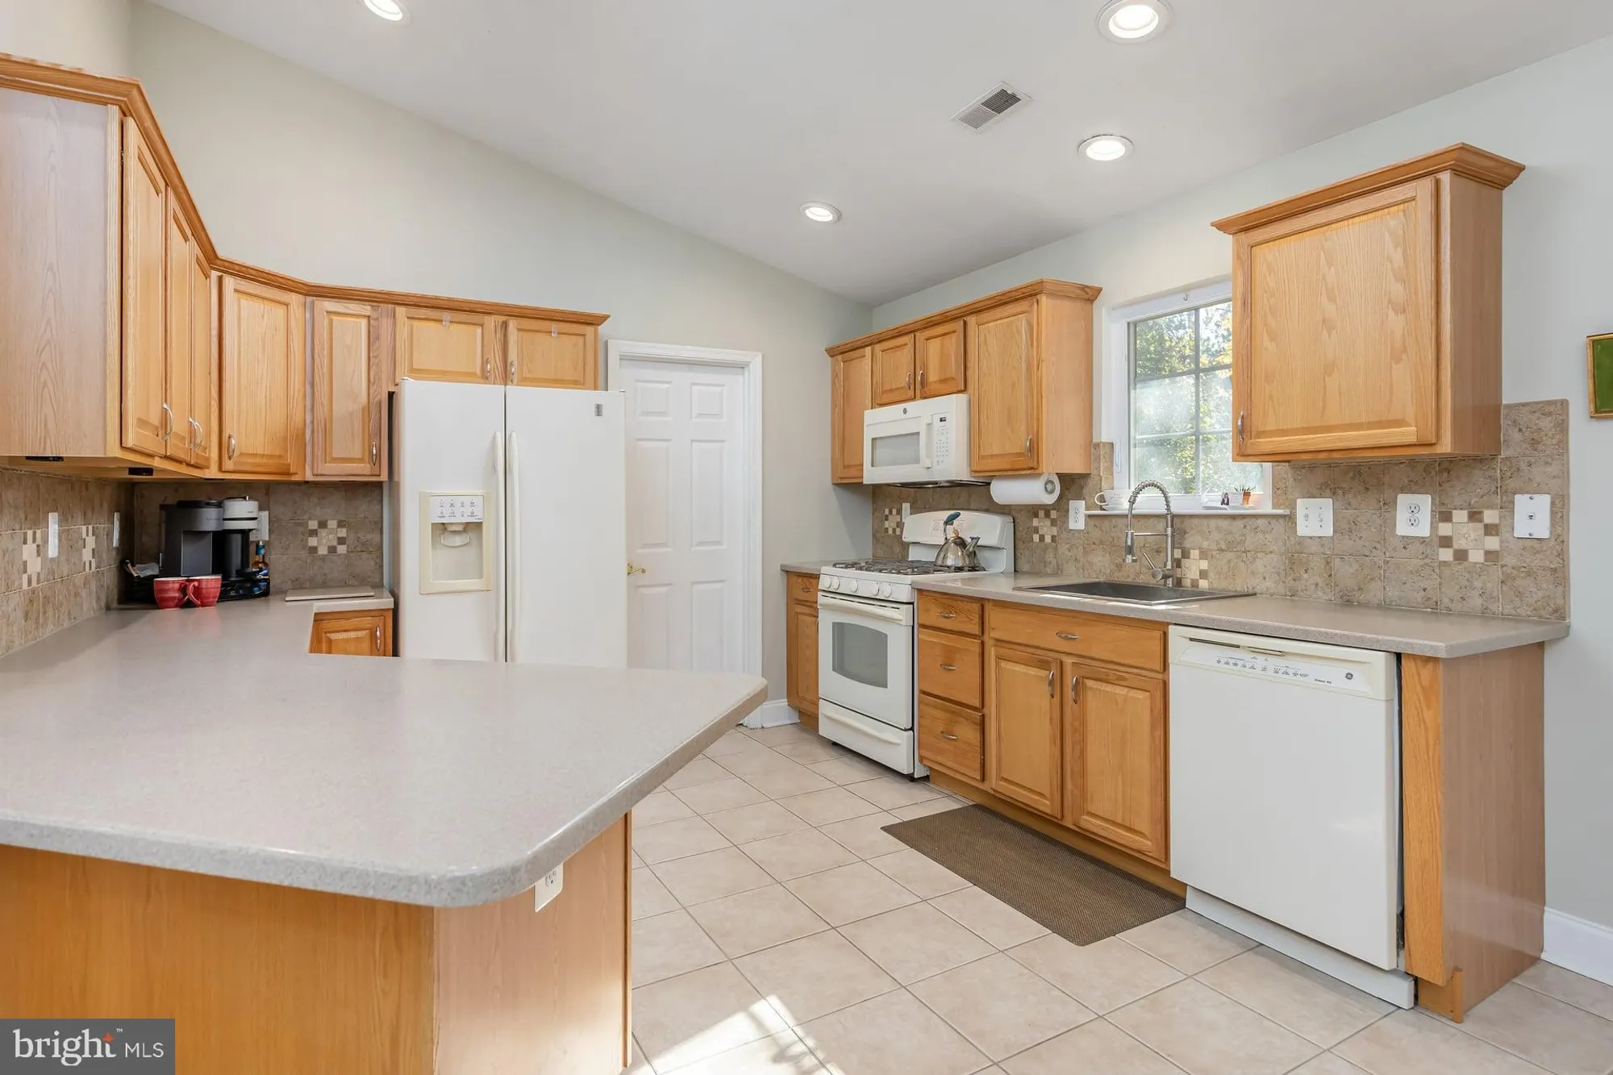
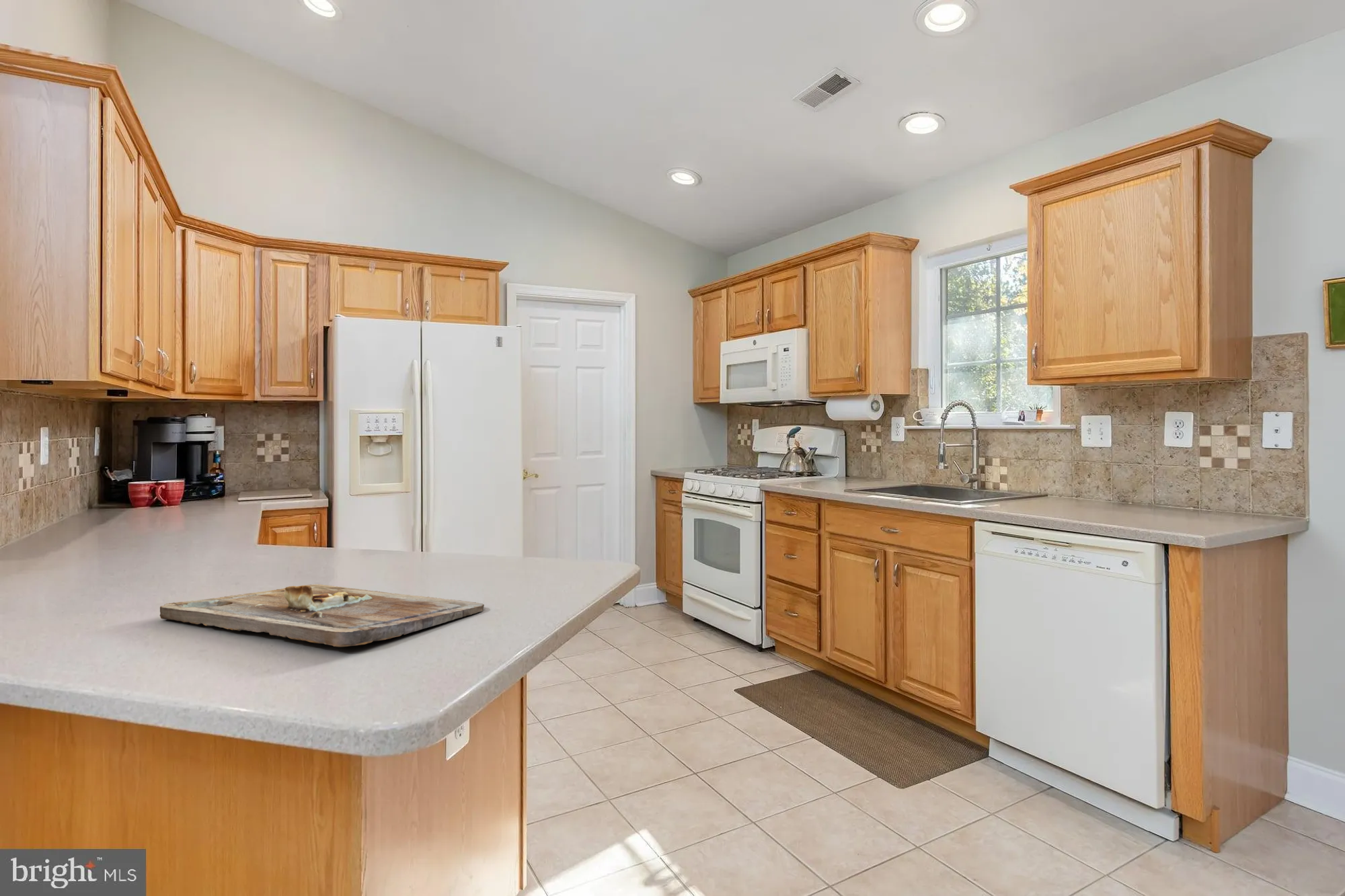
+ cutting board (326, 596)
